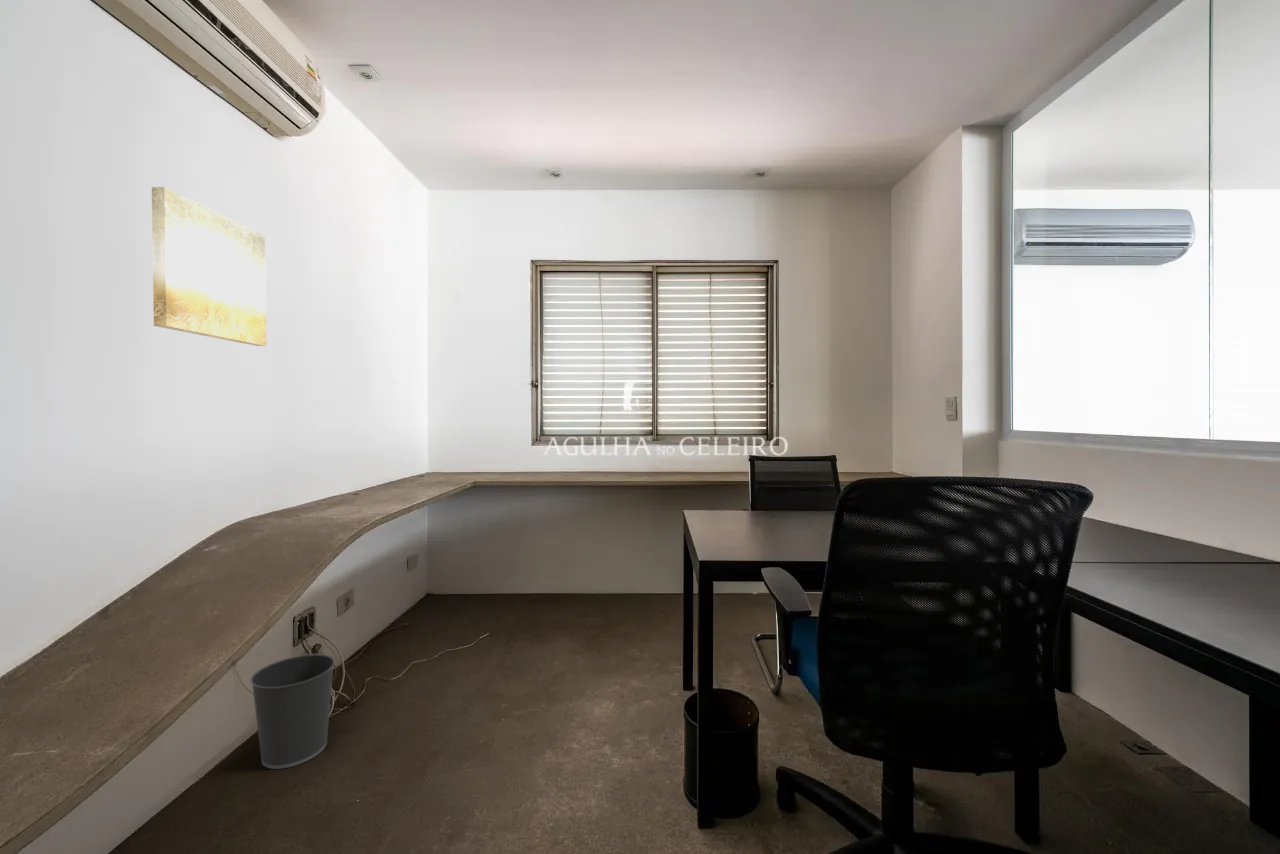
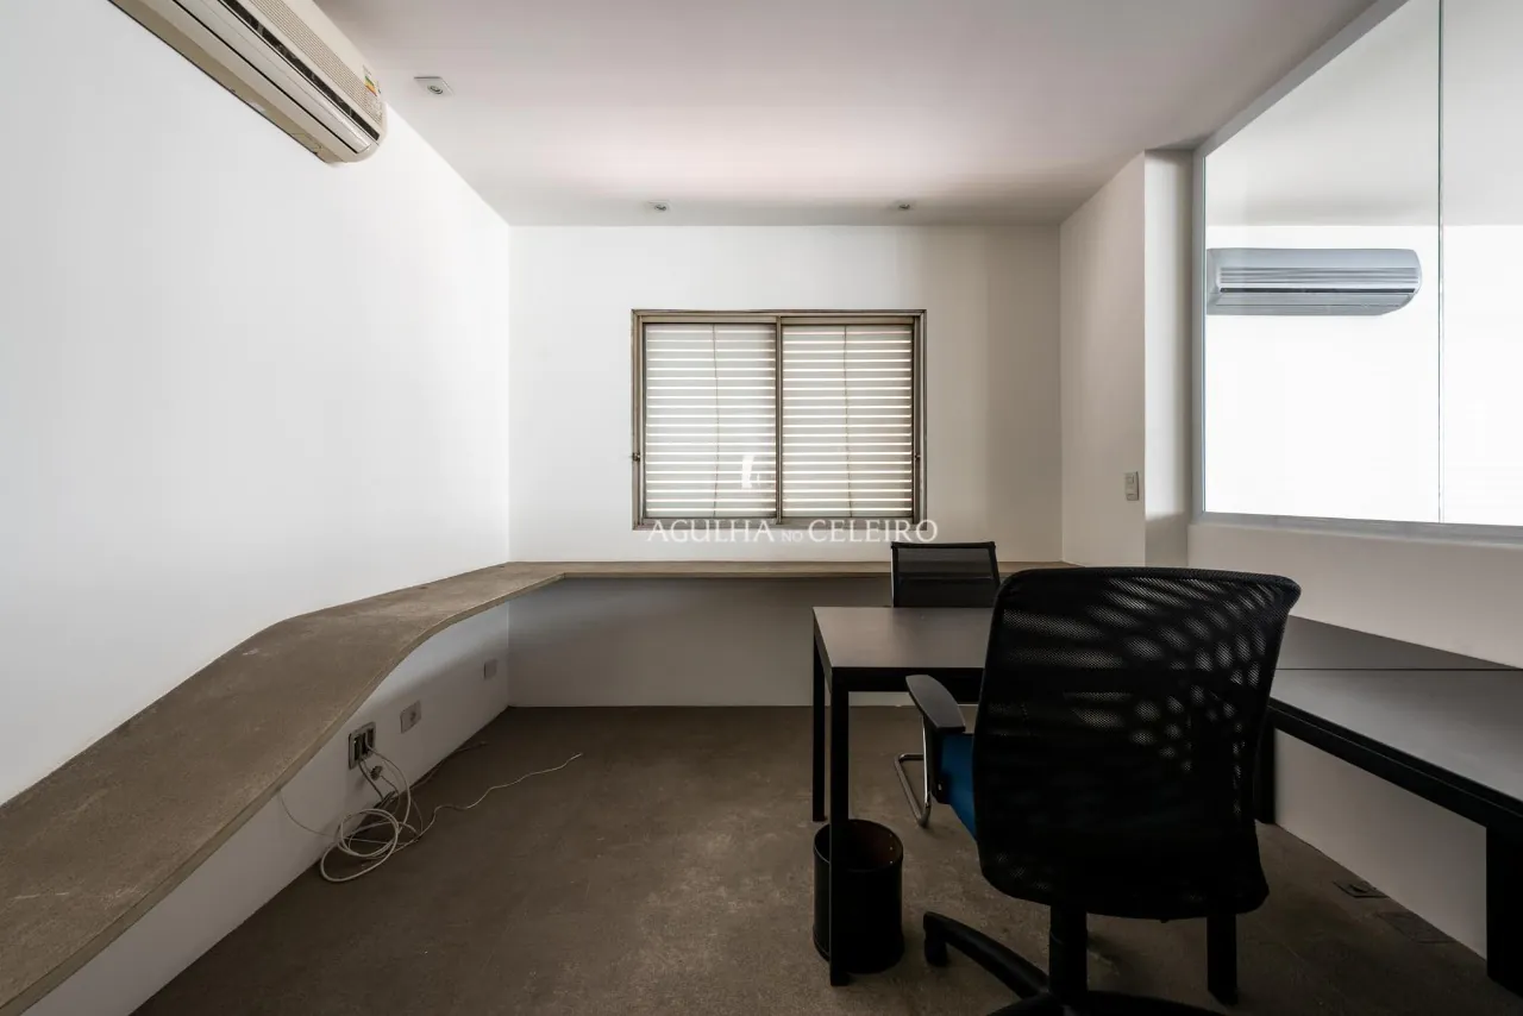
- wall art (215, 275)
- wastebasket (294, 710)
